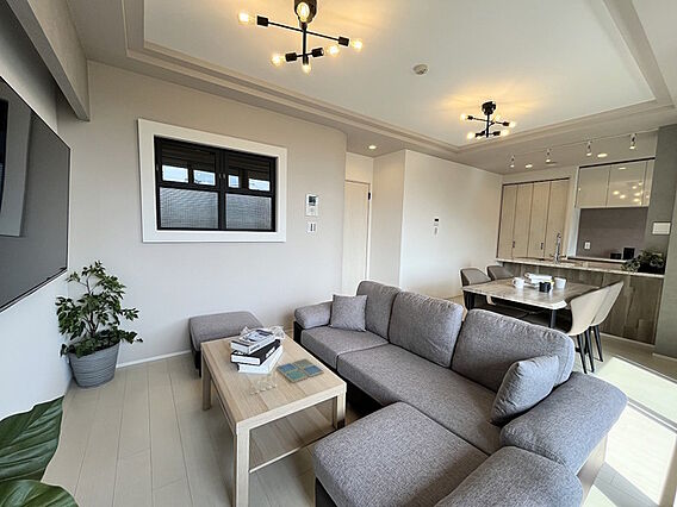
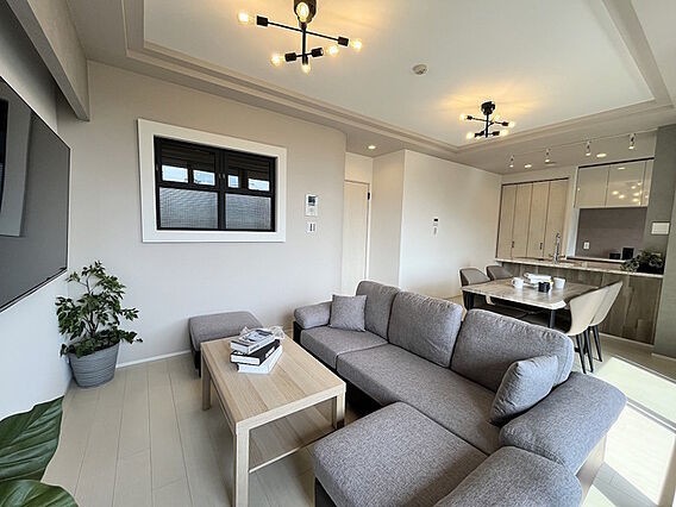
- candle (263, 382)
- drink coaster (299, 370)
